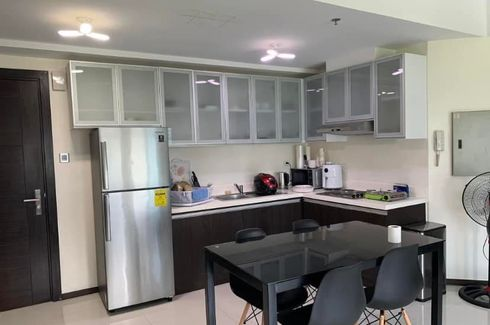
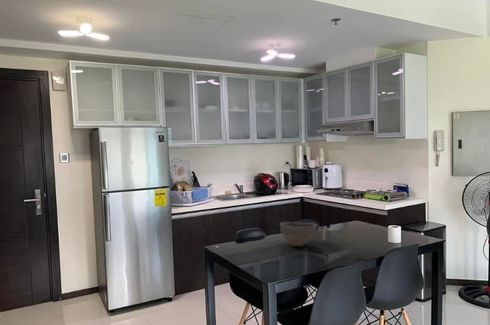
+ bowl (298, 234)
